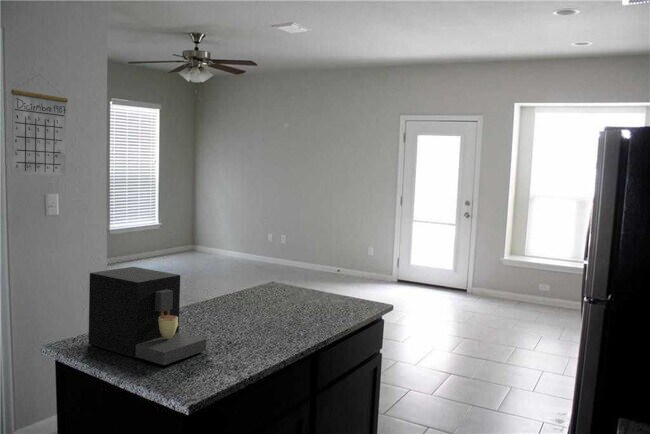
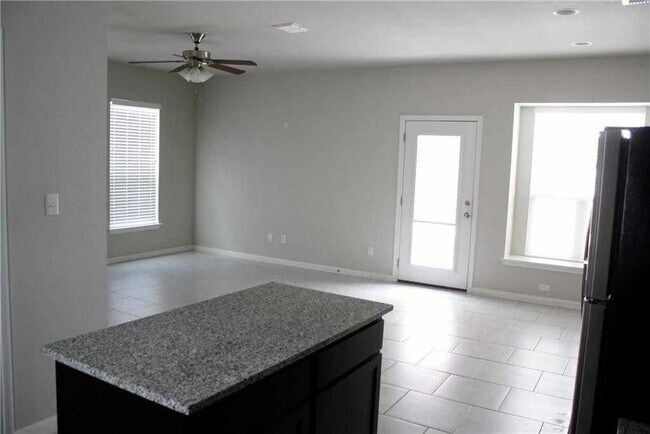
- coffee maker (147, 312)
- calendar (40, 125)
